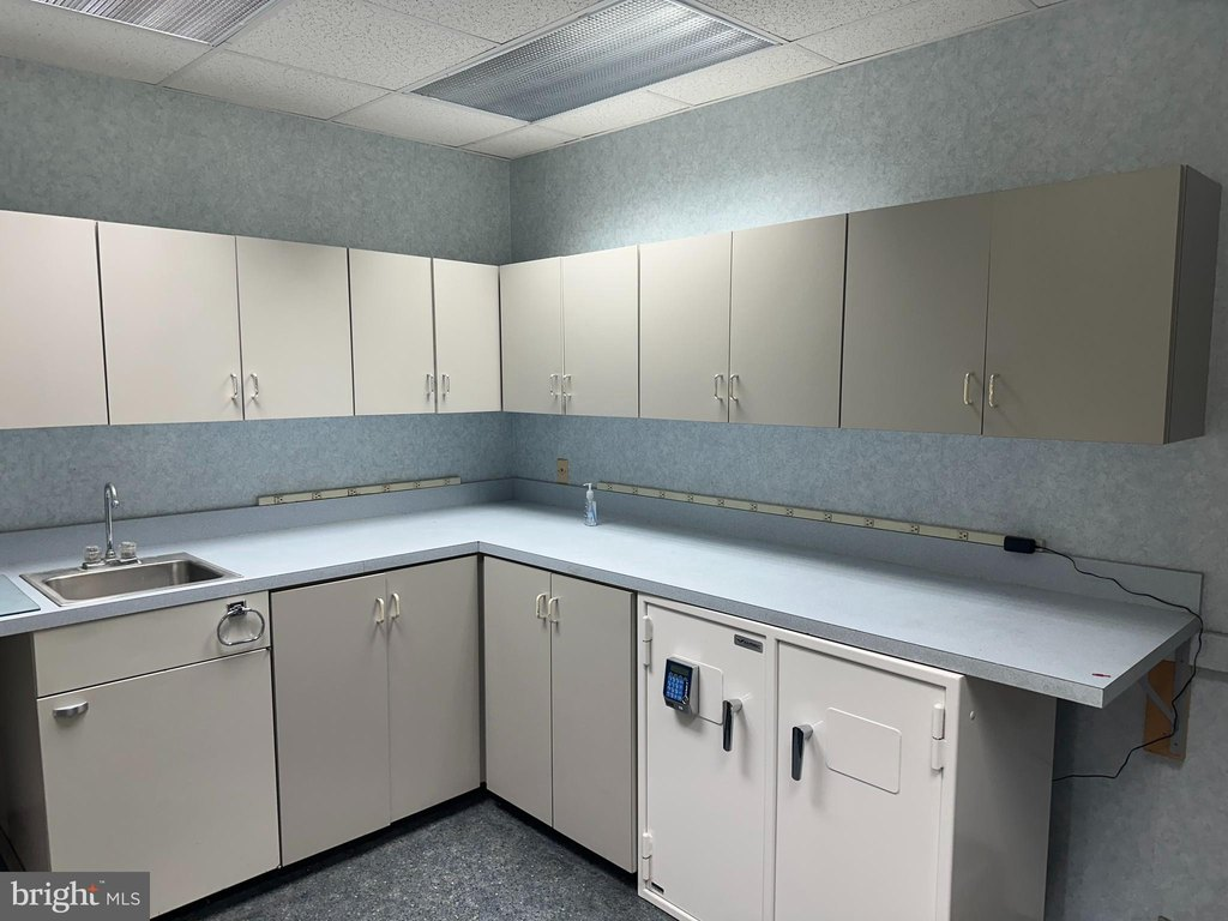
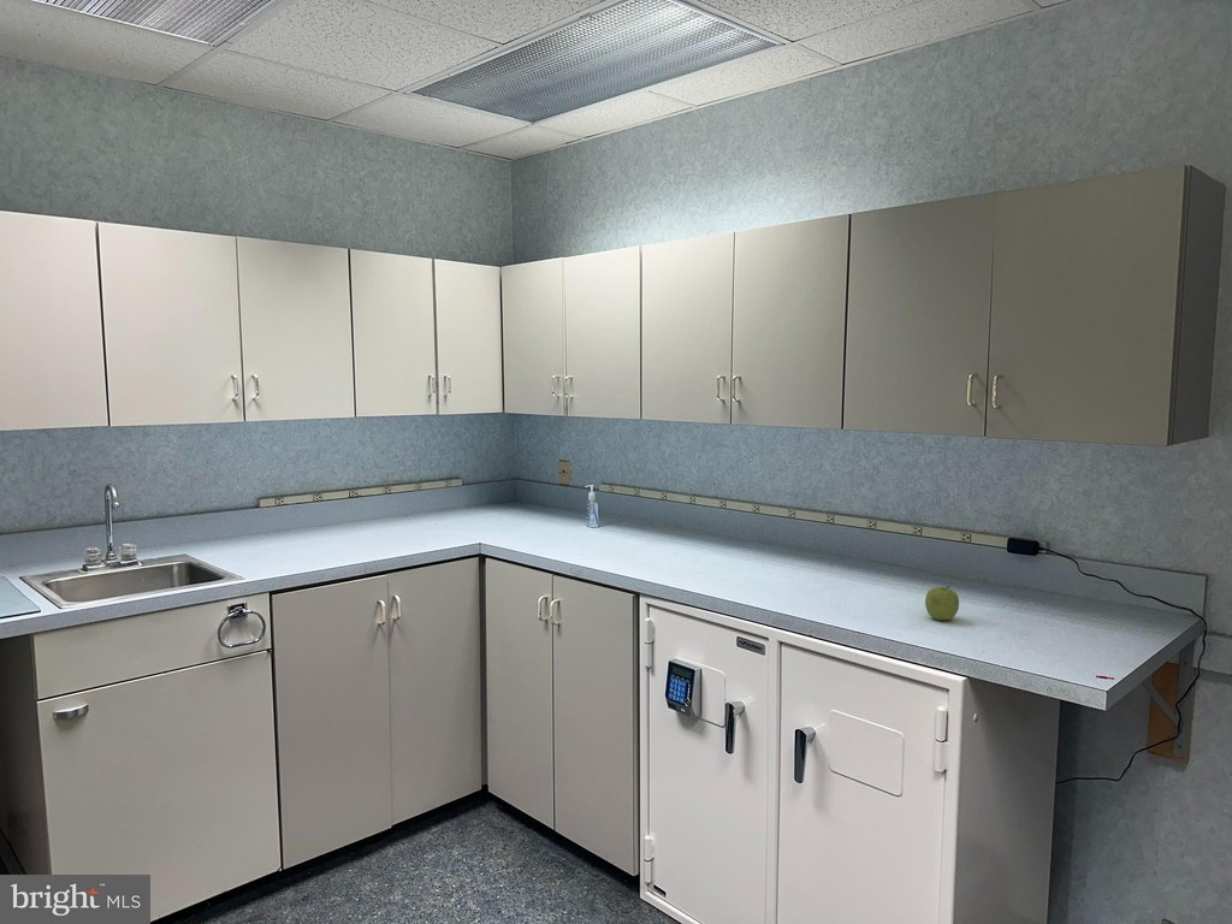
+ fruit (942, 602)
